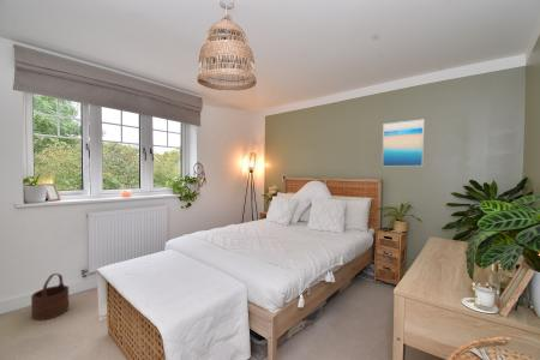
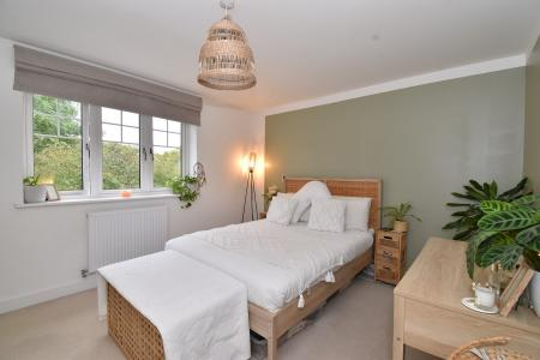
- wooden bucket (50, 293)
- wall art (402, 144)
